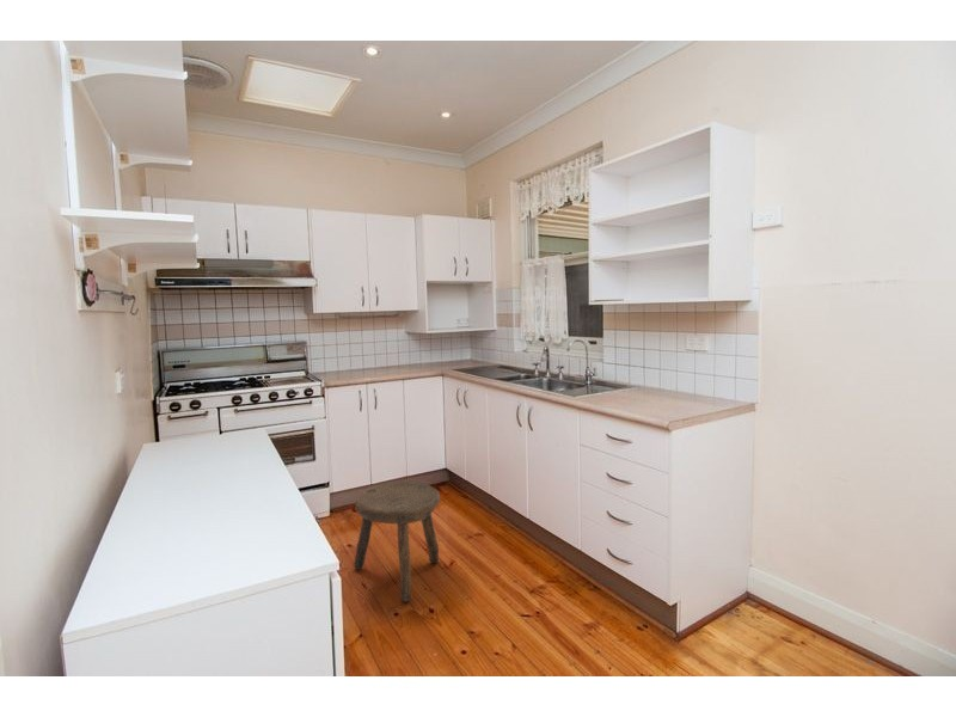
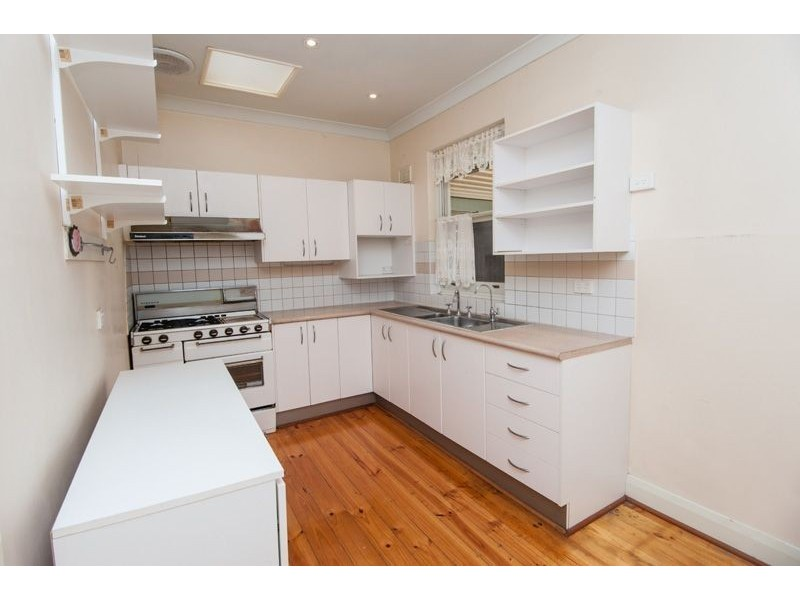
- stool (398, 534)
